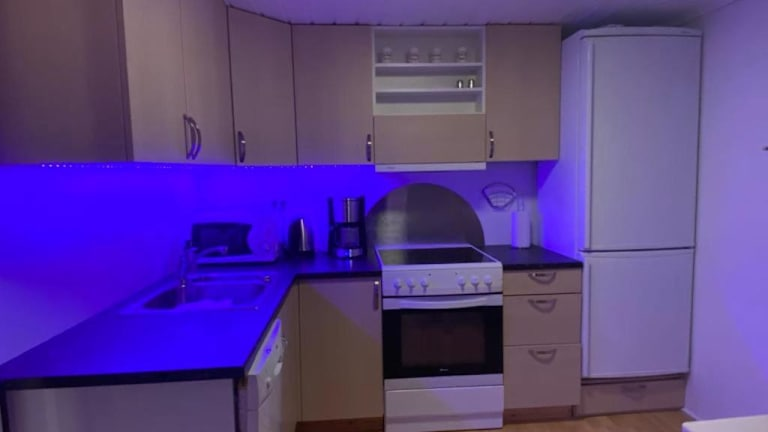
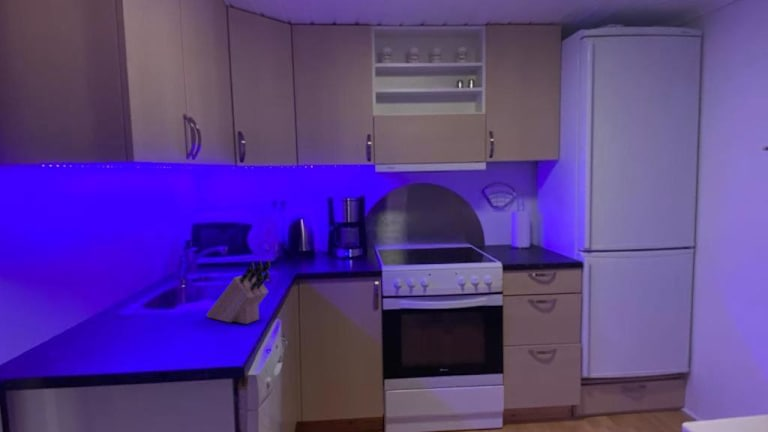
+ knife block (239, 289)
